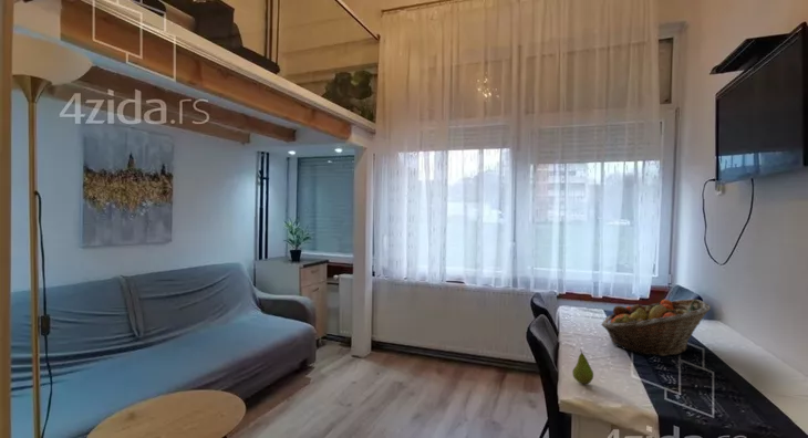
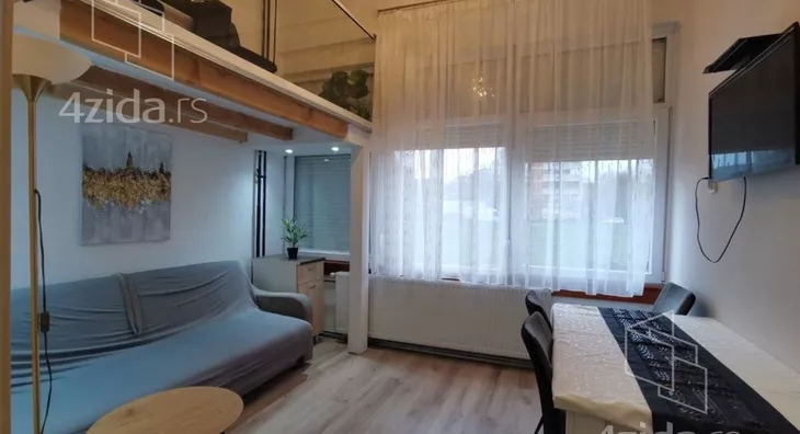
- fruit basket (653, 321)
- fruit (582, 365)
